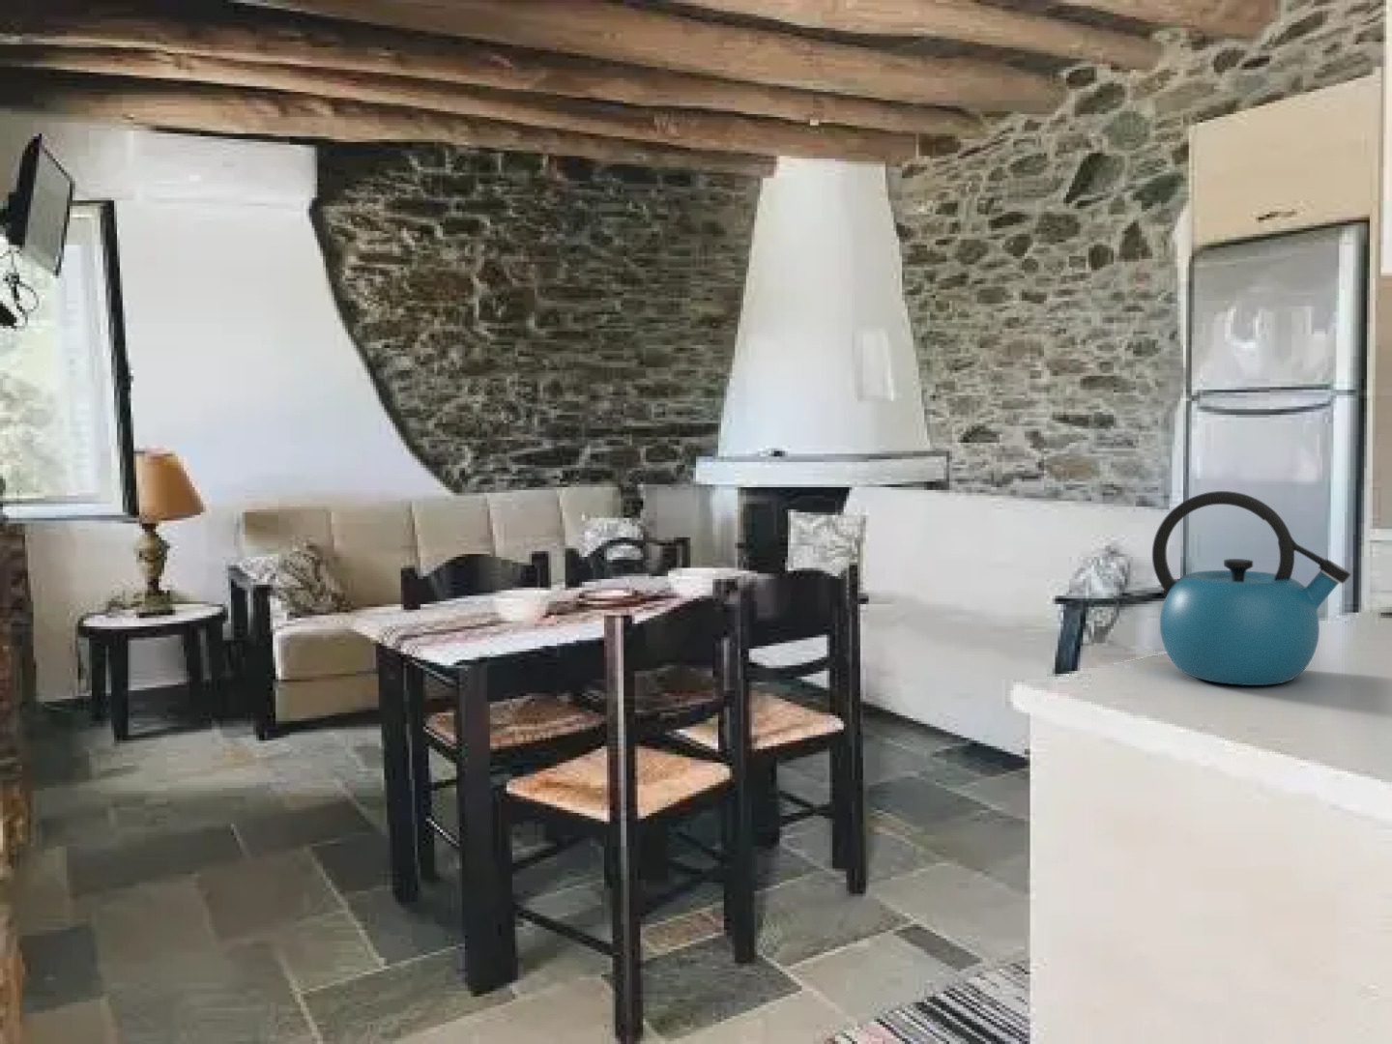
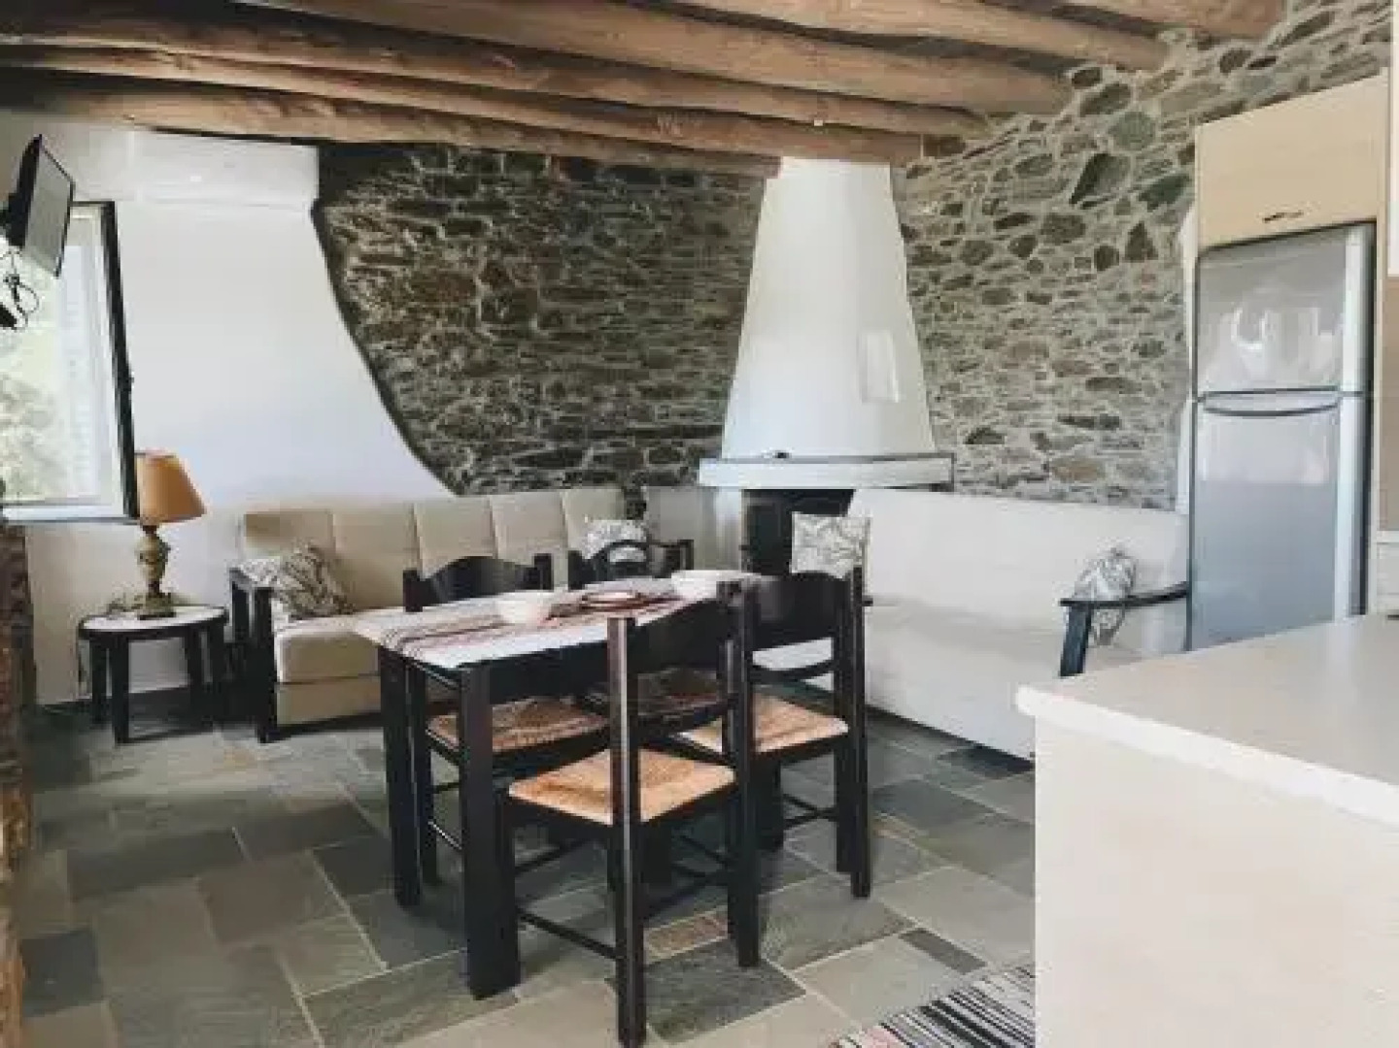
- kettle (1247, 583)
